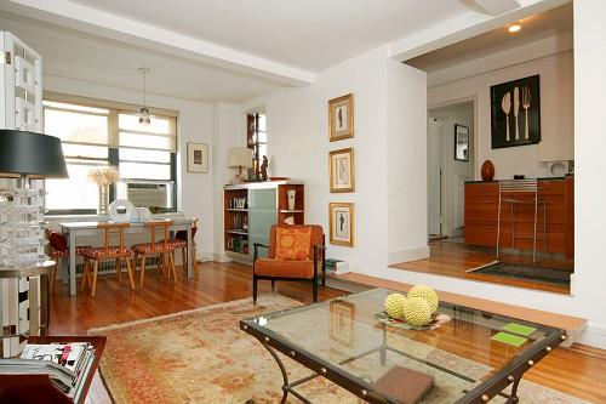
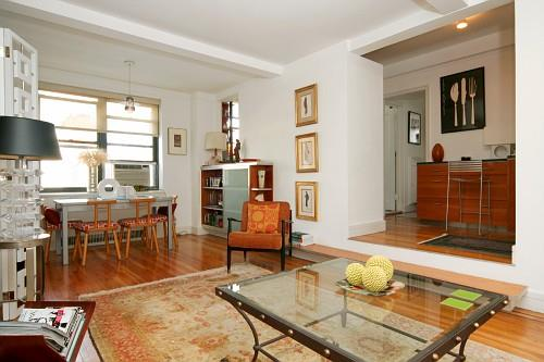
- notebook (401, 385)
